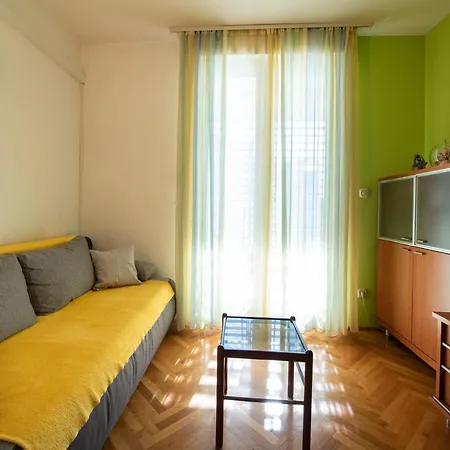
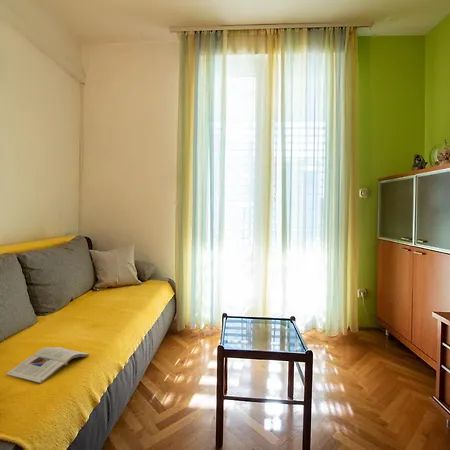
+ magazine (50, 359)
